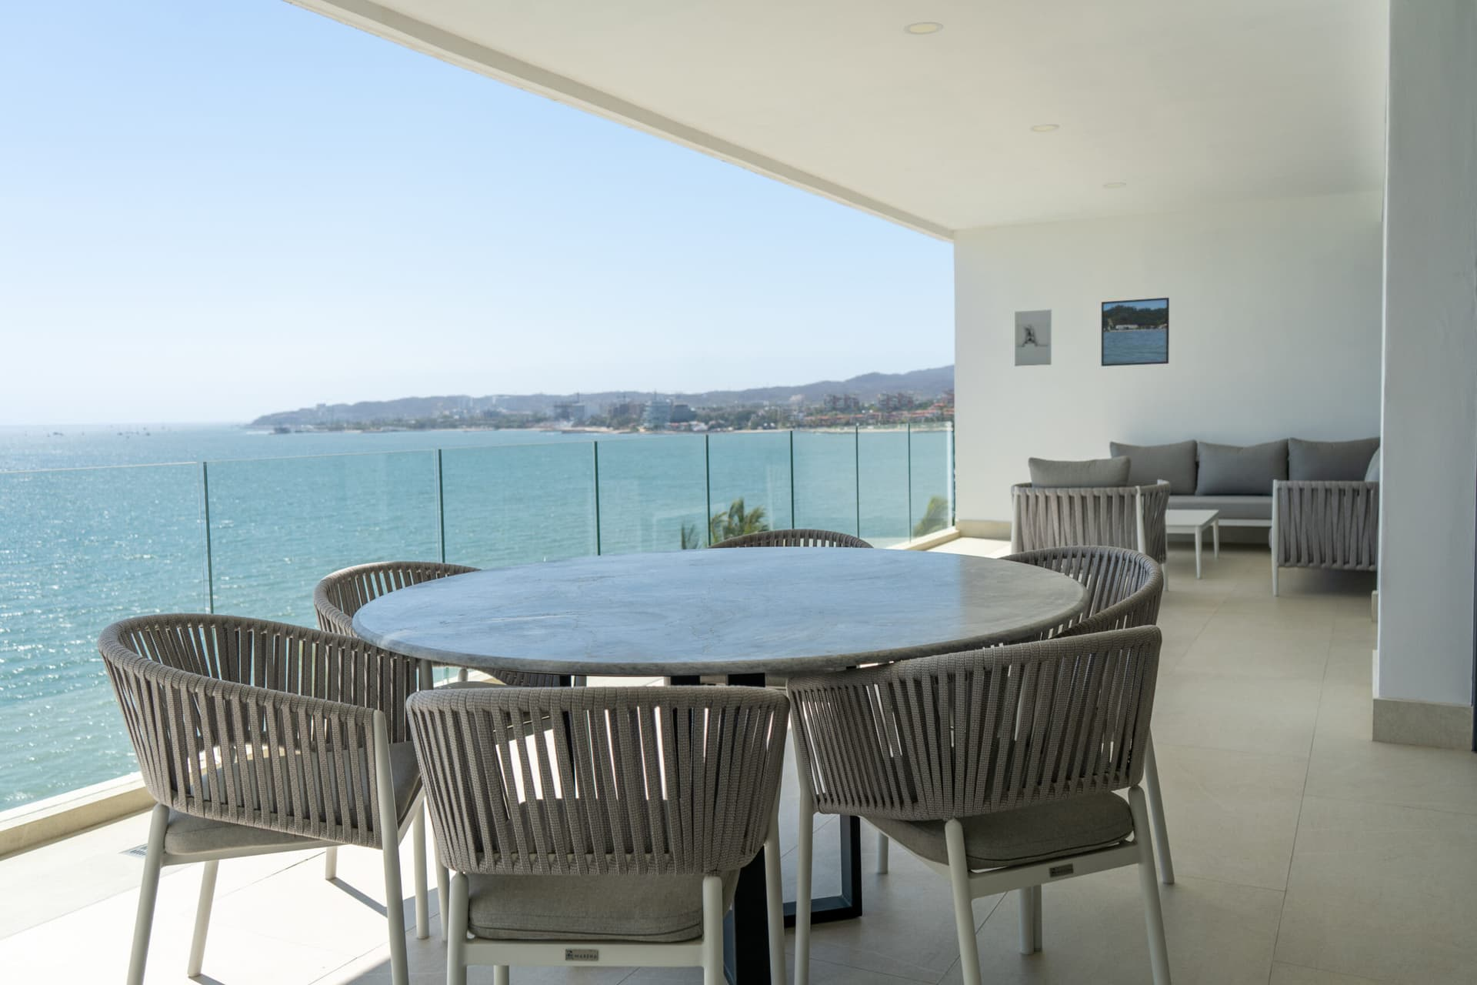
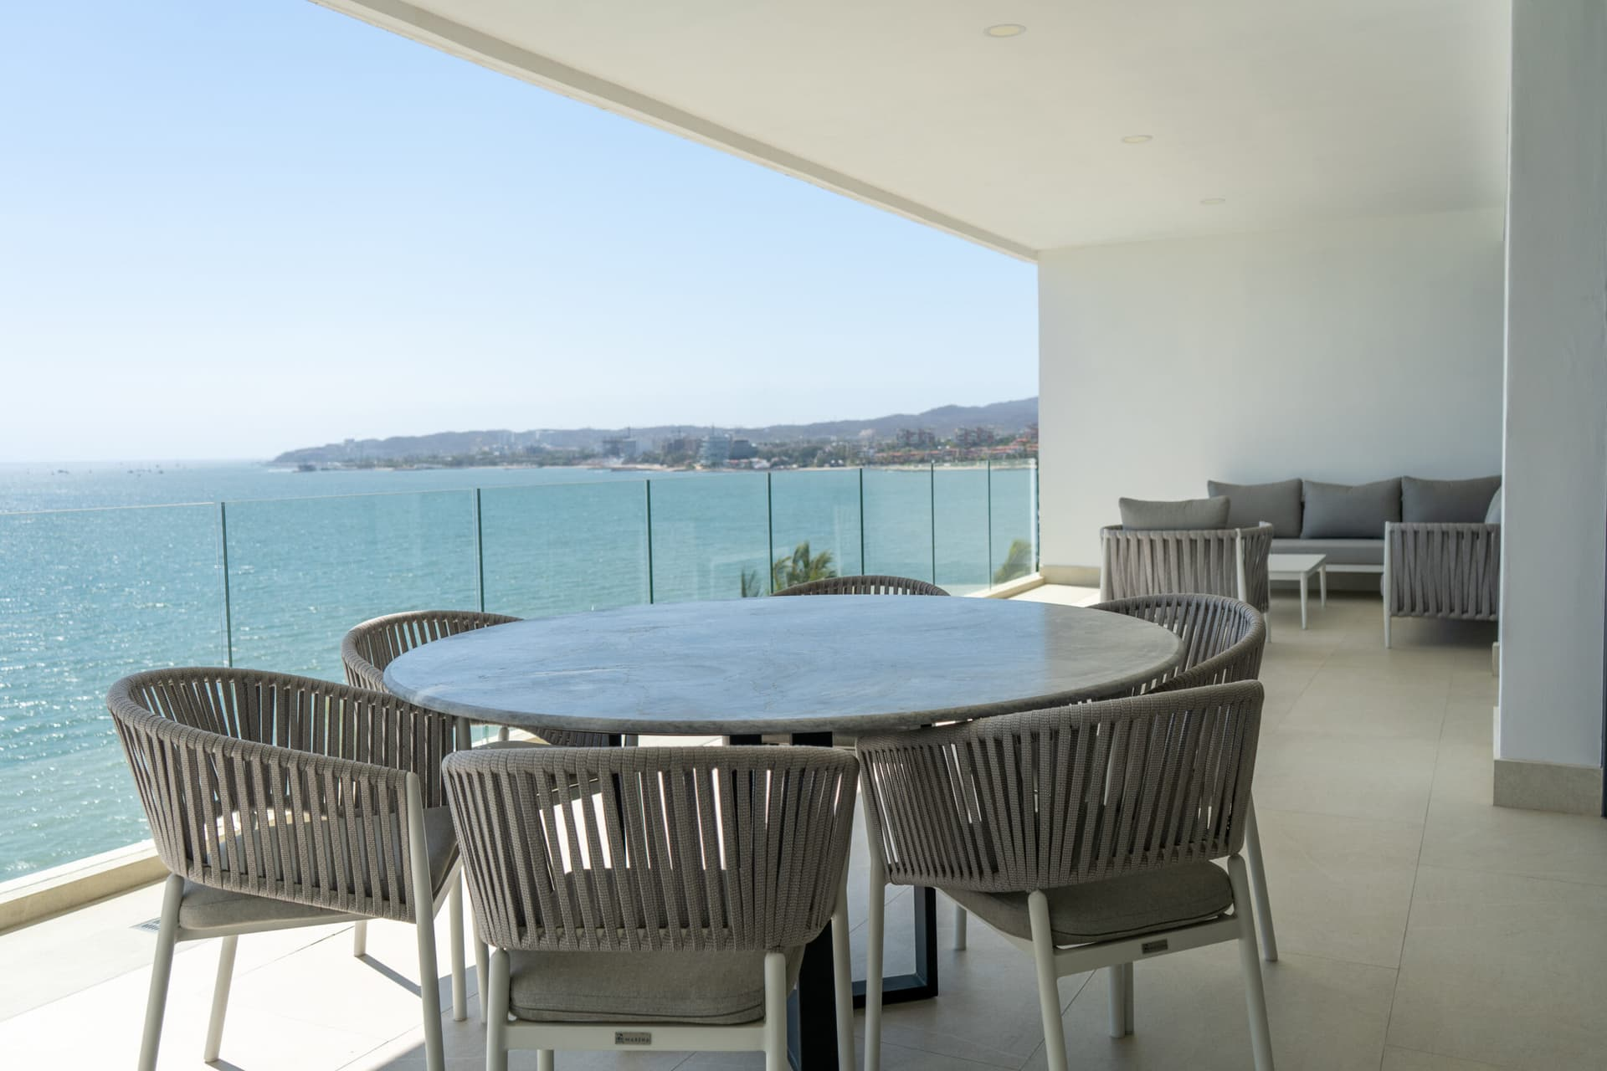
- wall sculpture (1032, 337)
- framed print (1134, 332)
